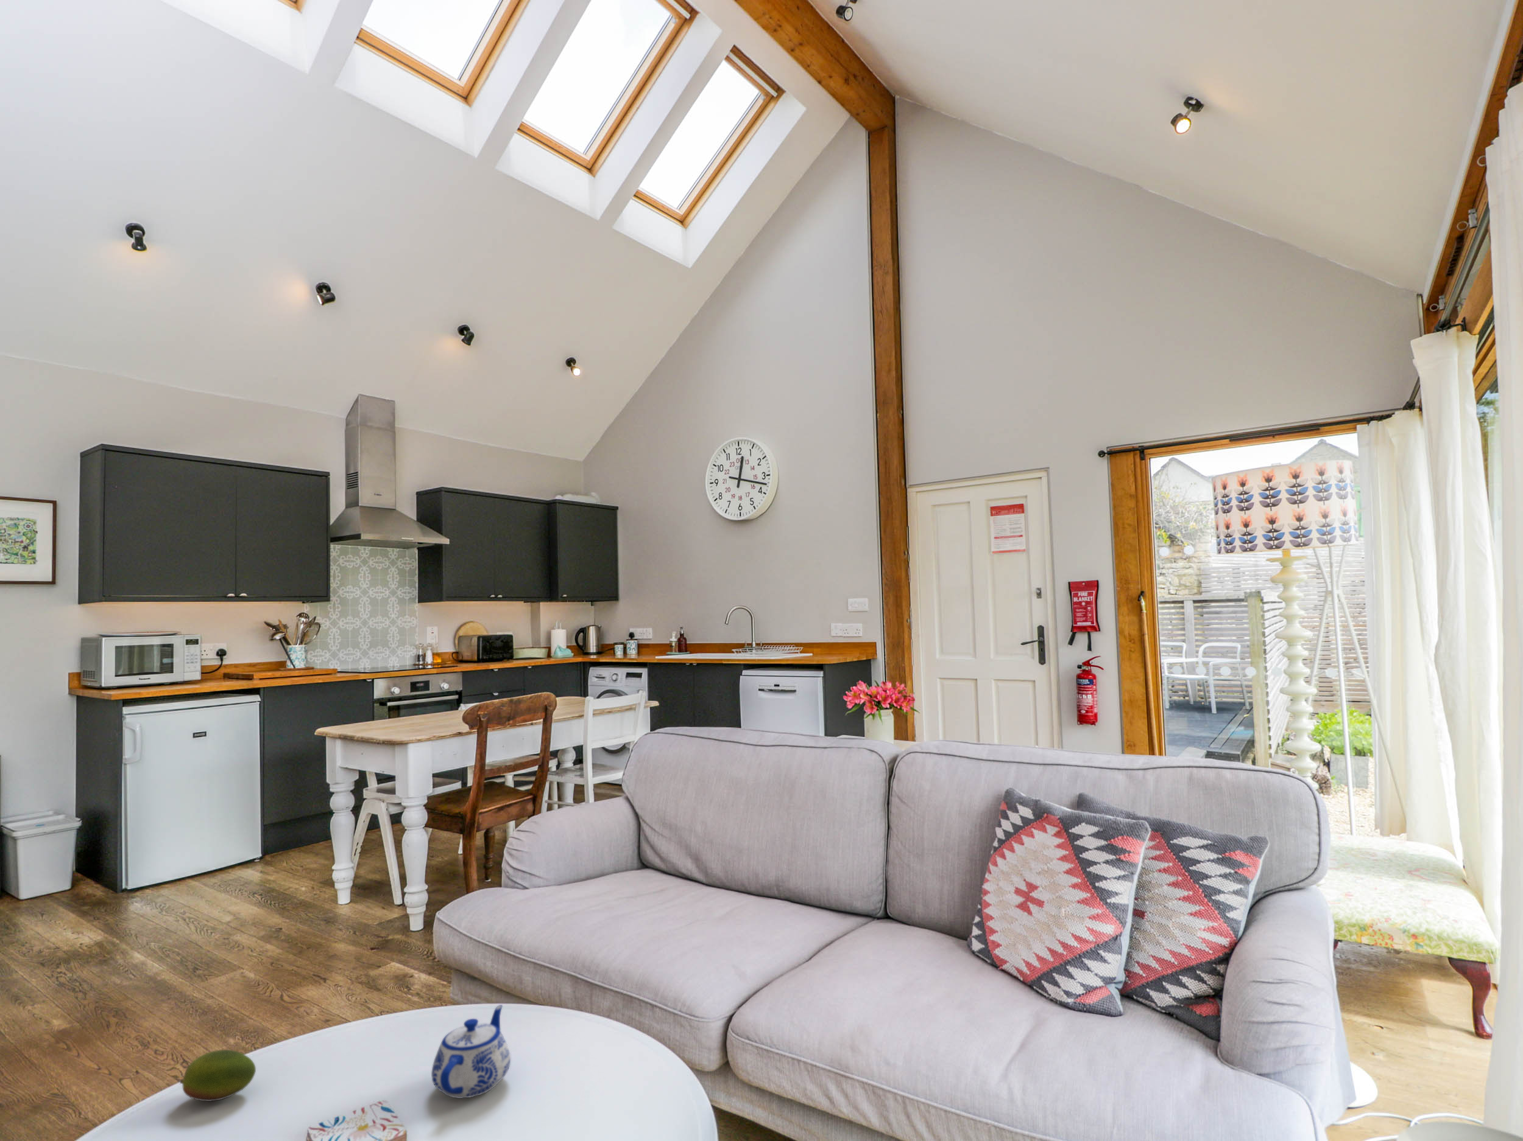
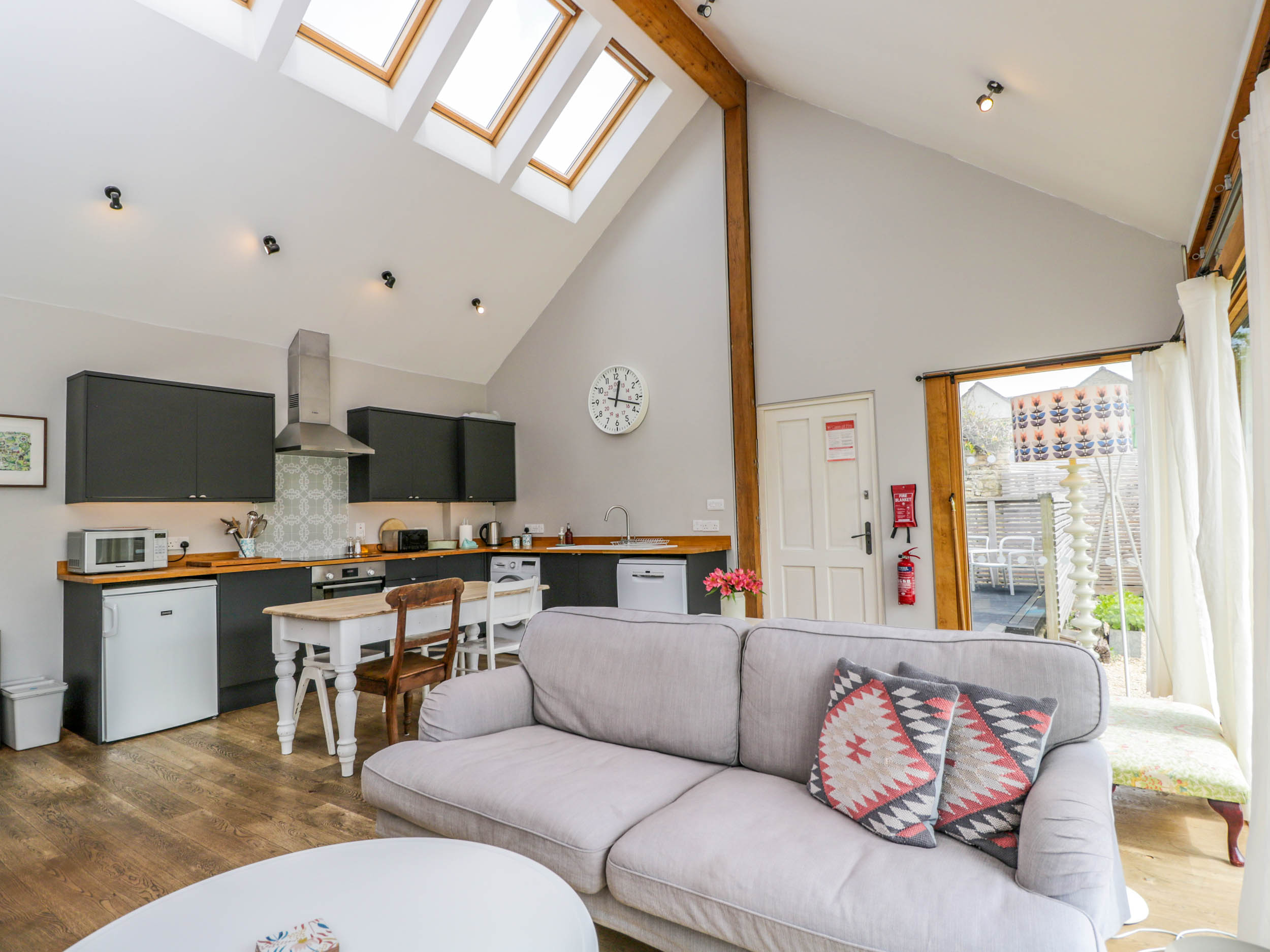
- fruit (218, 1074)
- teapot (474, 1049)
